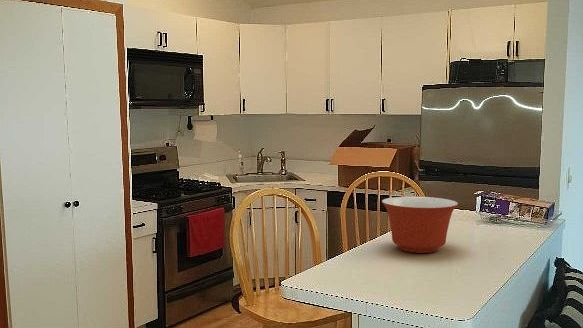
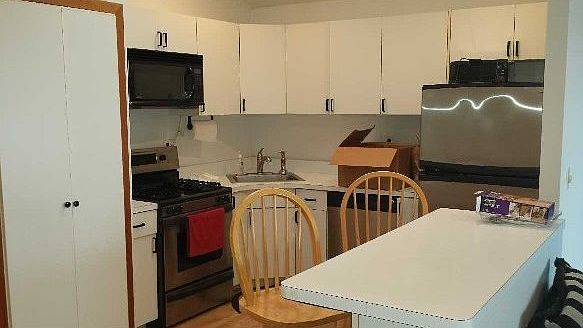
- mixing bowl (418, 225)
